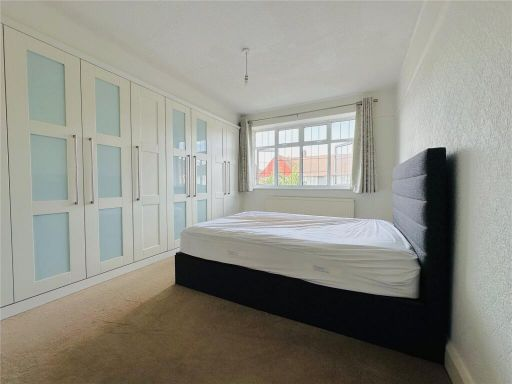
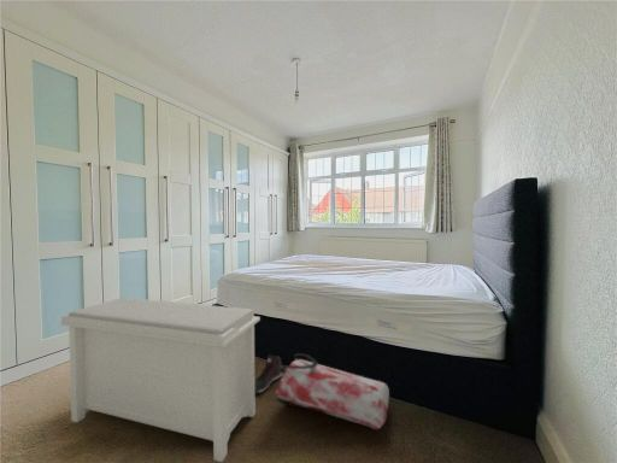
+ sneaker (265, 369)
+ bench (163, 363)
+ bag (333, 387)
